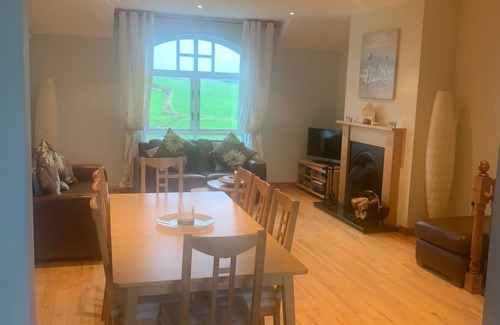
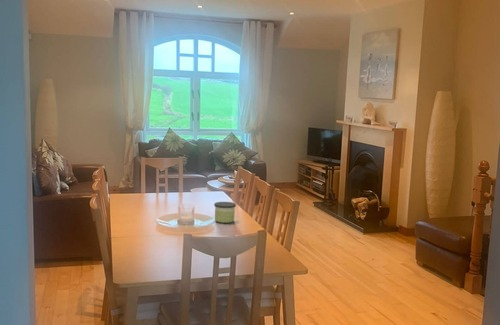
+ candle (224, 212)
